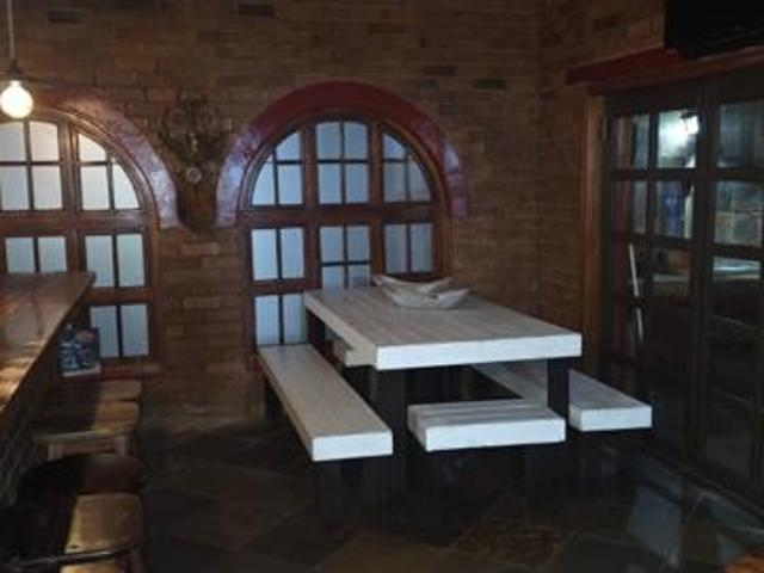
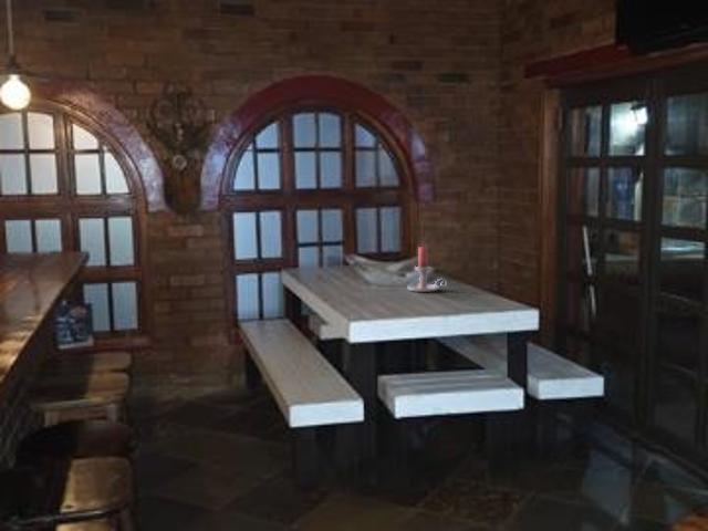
+ candle holder (427, 268)
